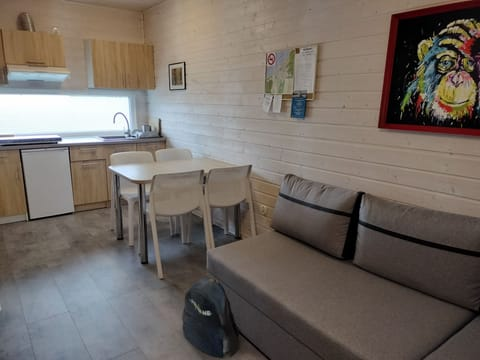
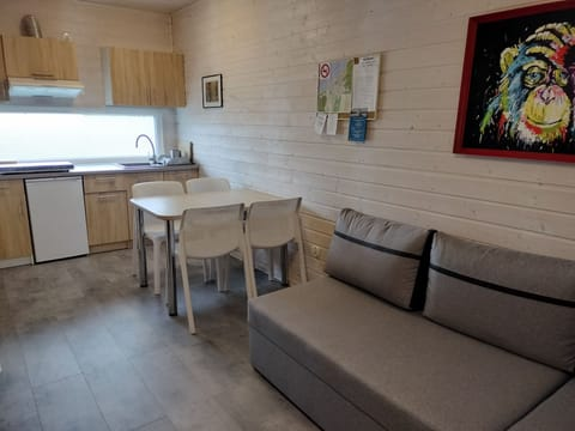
- backpack (210, 310)
